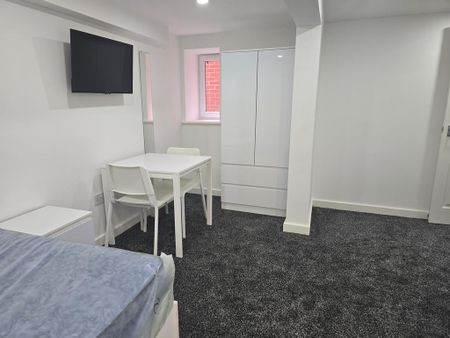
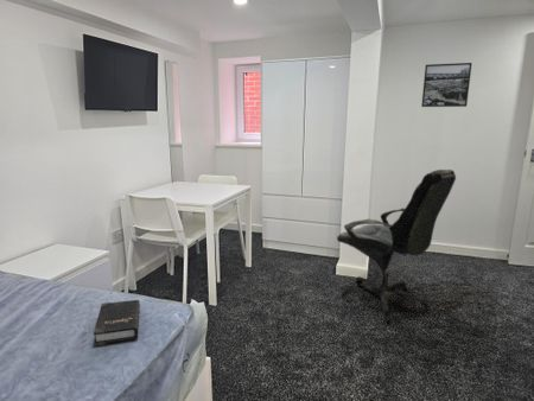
+ hardback book (119, 320)
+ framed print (445, 85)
+ office chair (392, 235)
